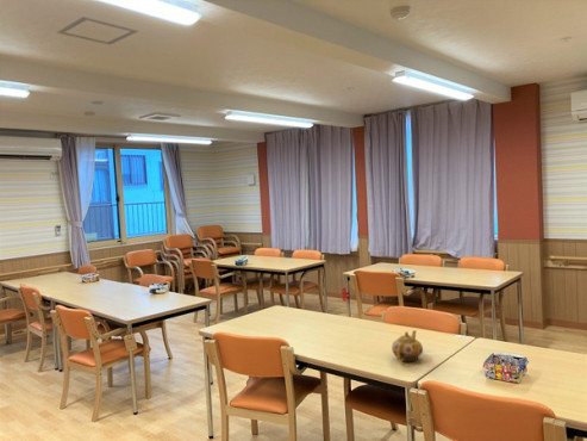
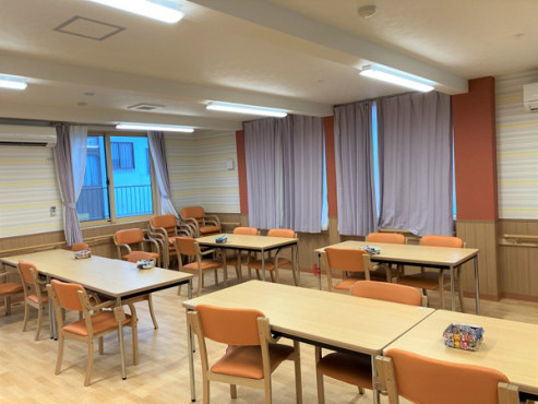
- teapot (407, 344)
